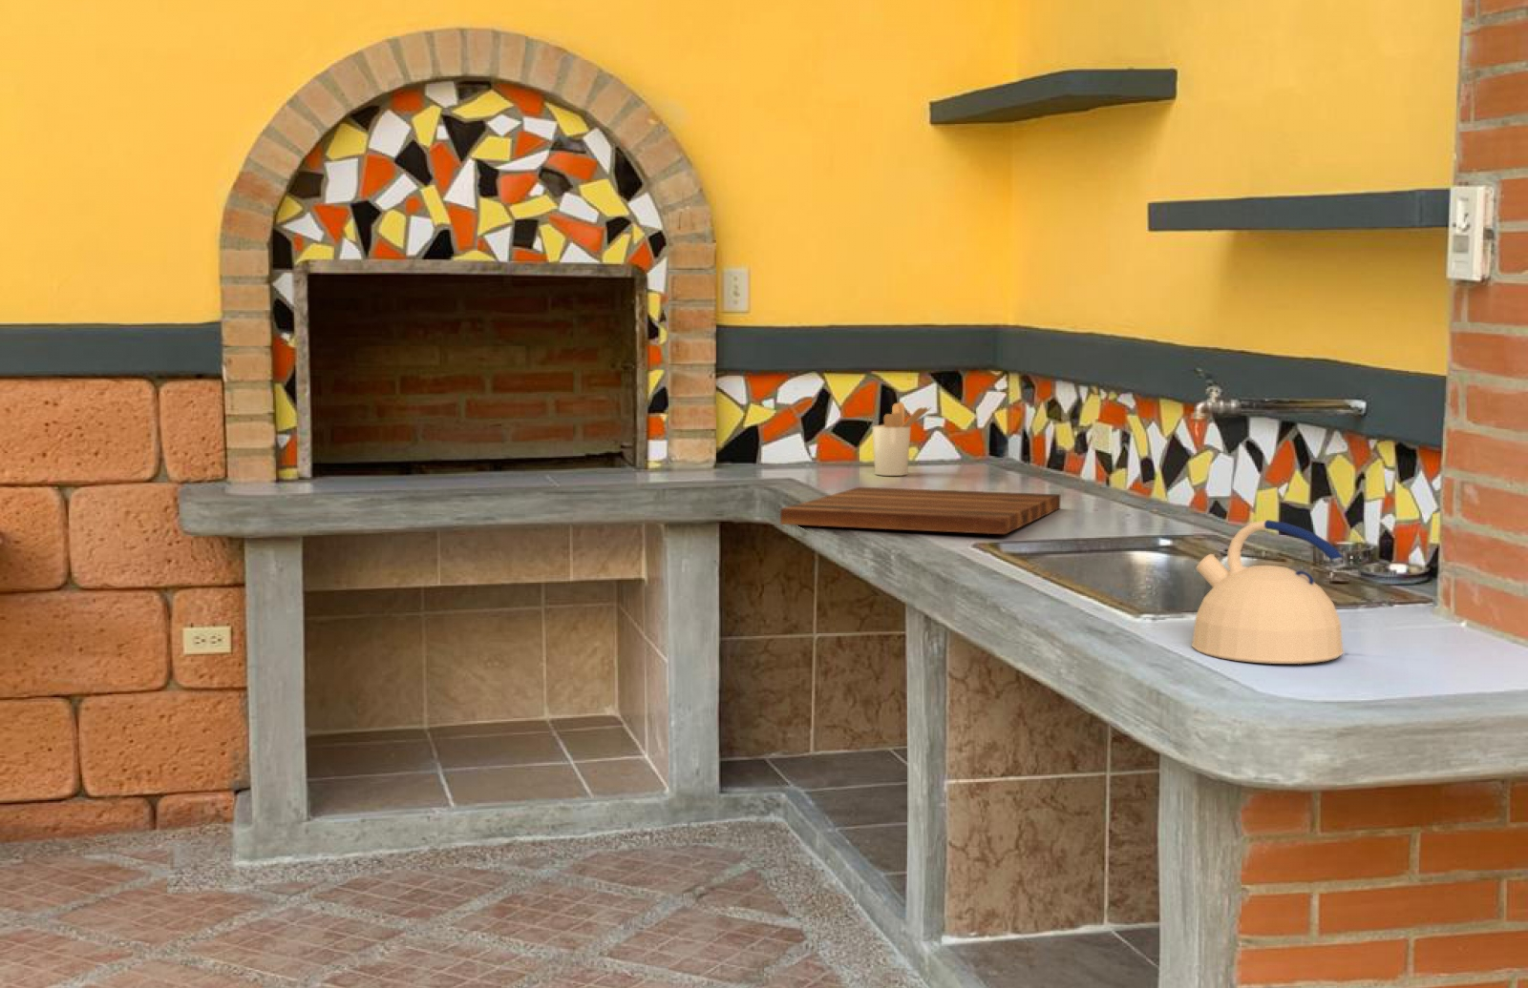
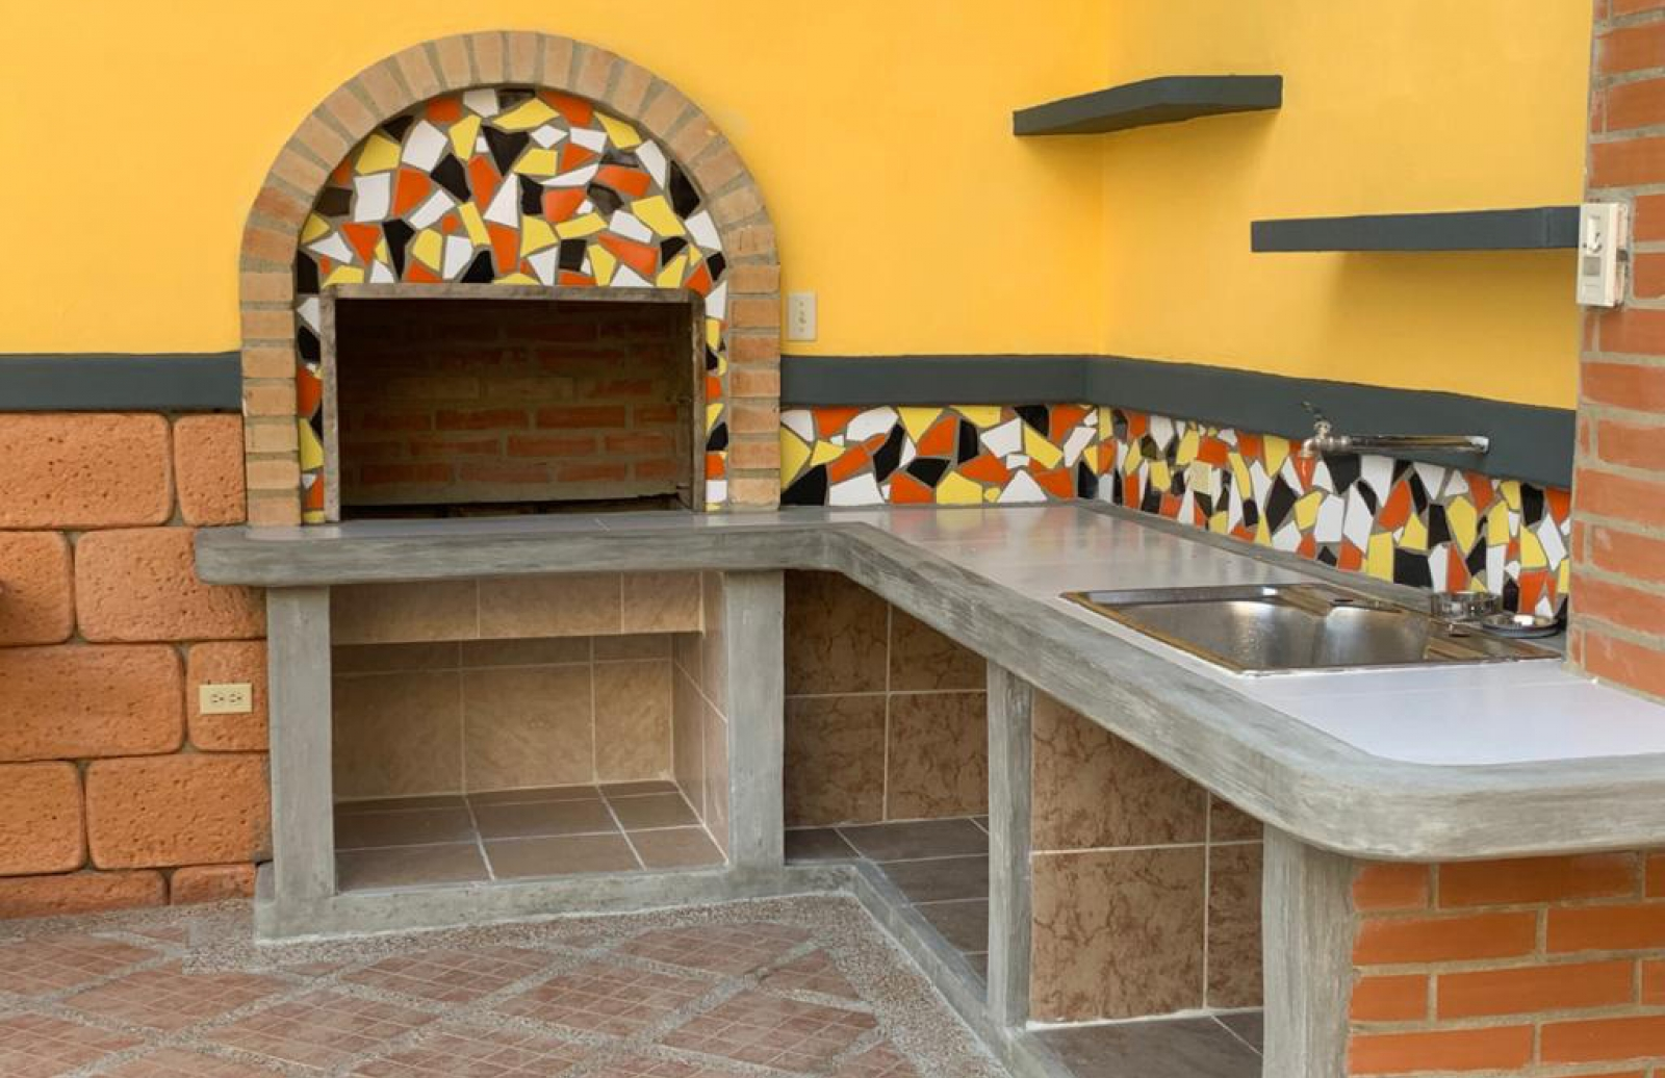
- cutting board (925, 508)
- utensil holder (901, 438)
- kettle (1267, 584)
